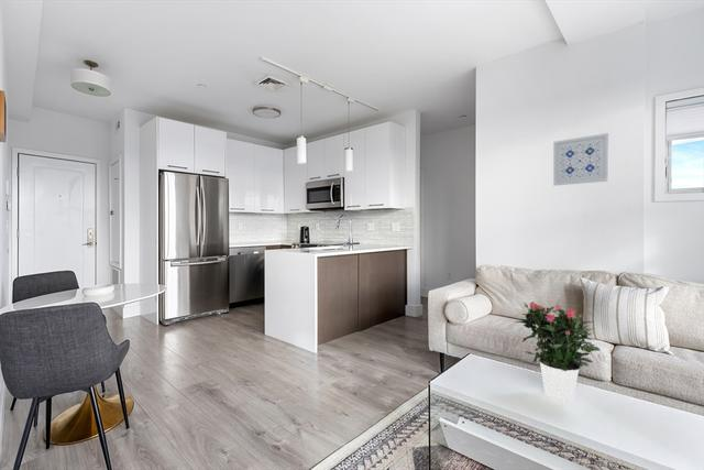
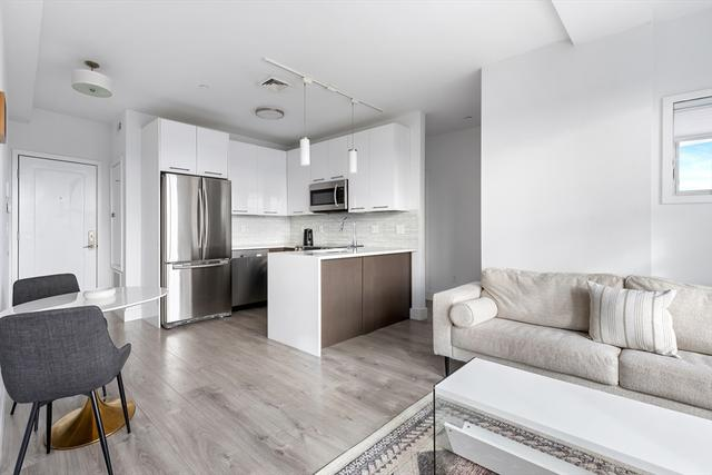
- potted flower (556, 349)
- wall art (580, 160)
